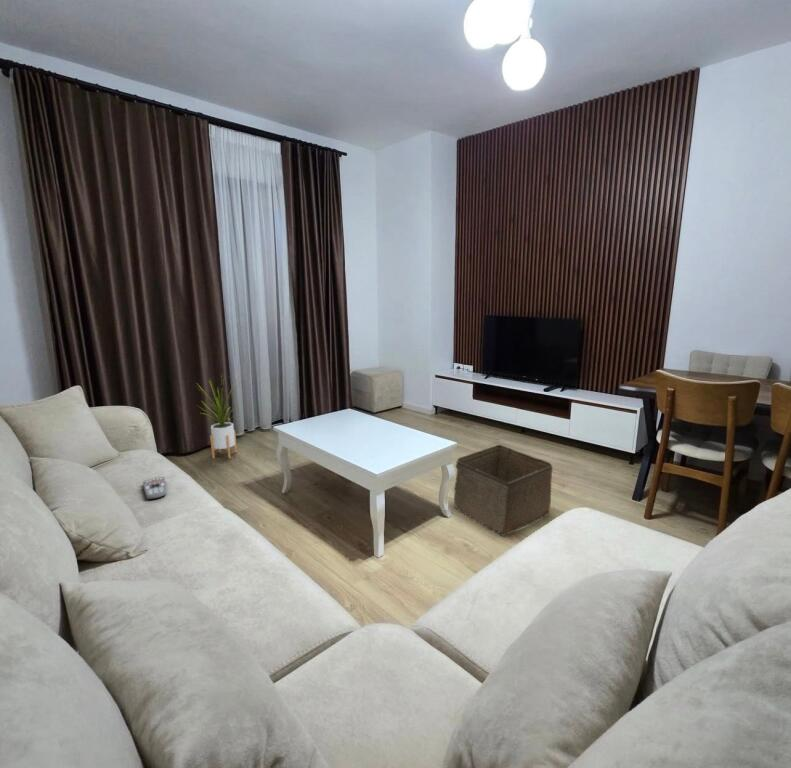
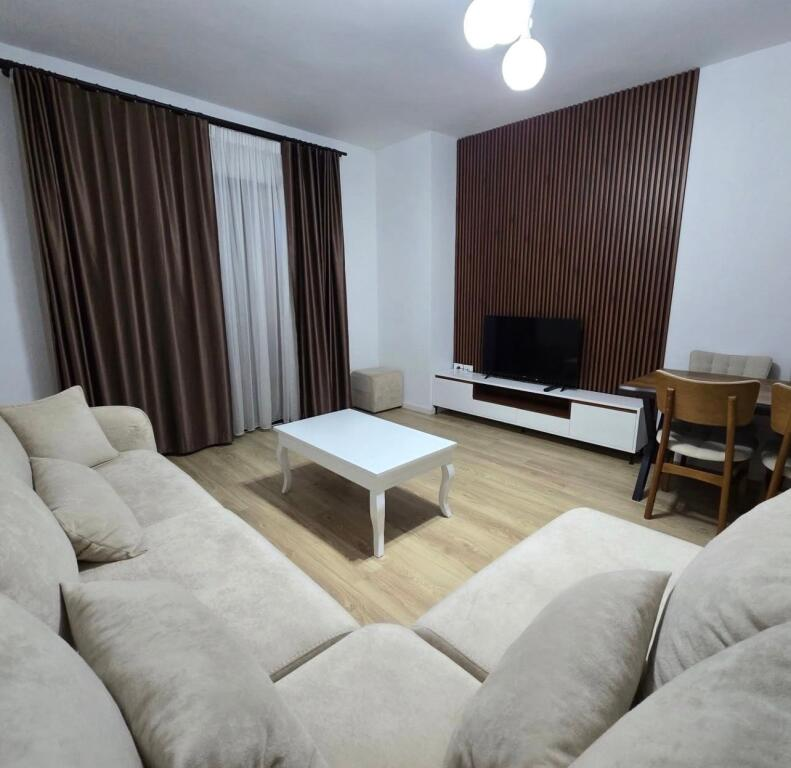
- remote control (155, 488)
- storage bin (501, 486)
- house plant (221, 415)
